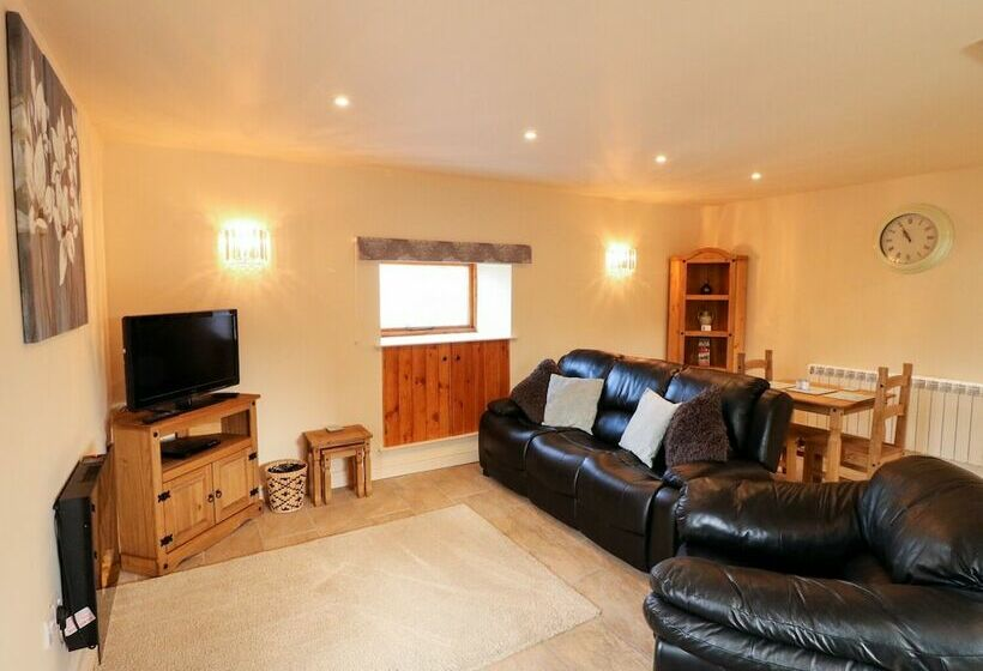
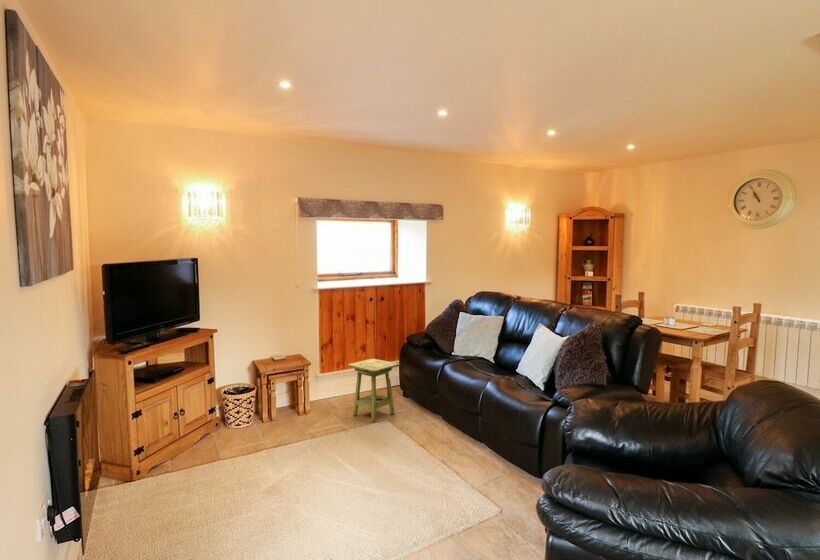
+ side table (374, 389)
